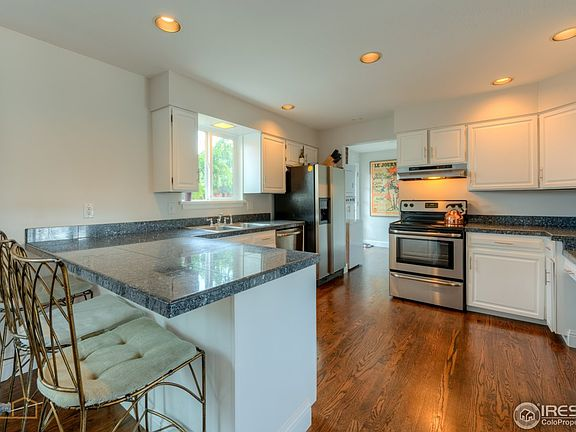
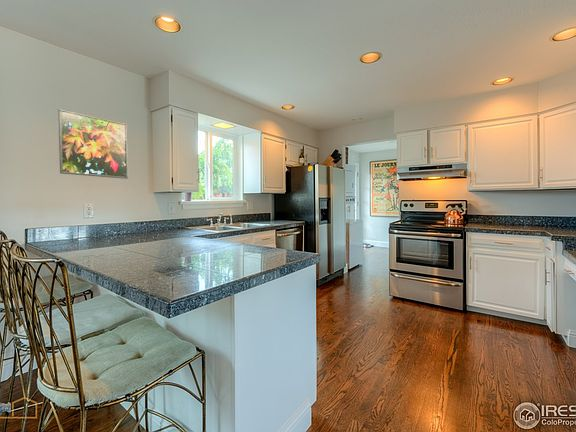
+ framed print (96, 146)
